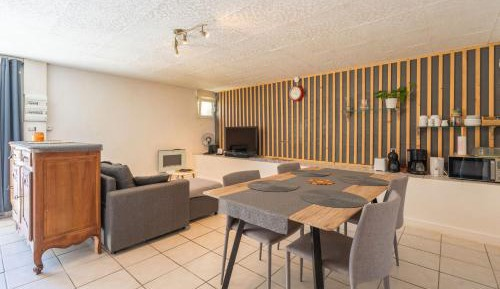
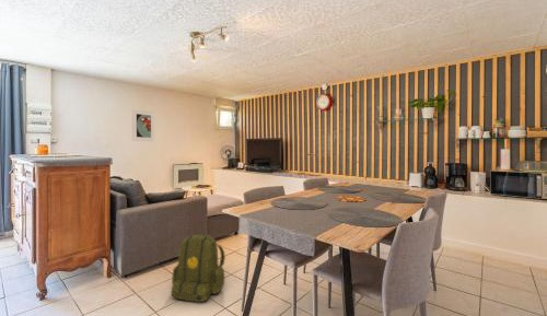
+ backpack (199, 260)
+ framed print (143, 126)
